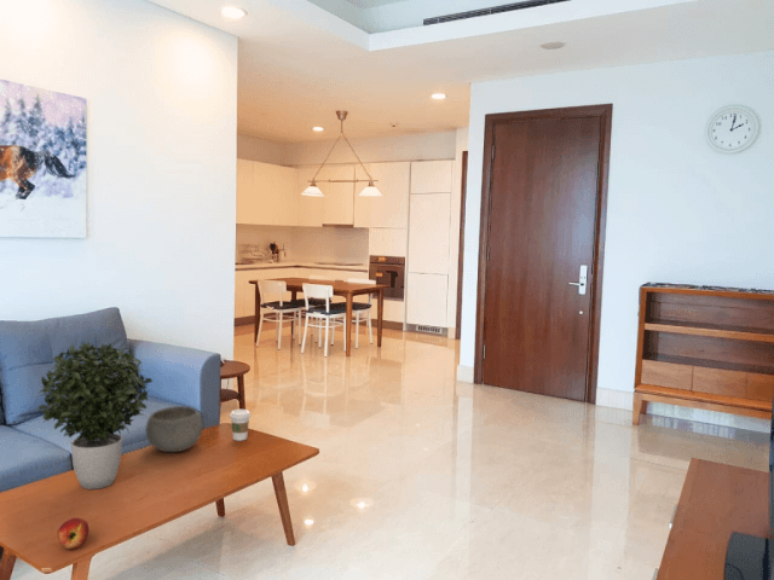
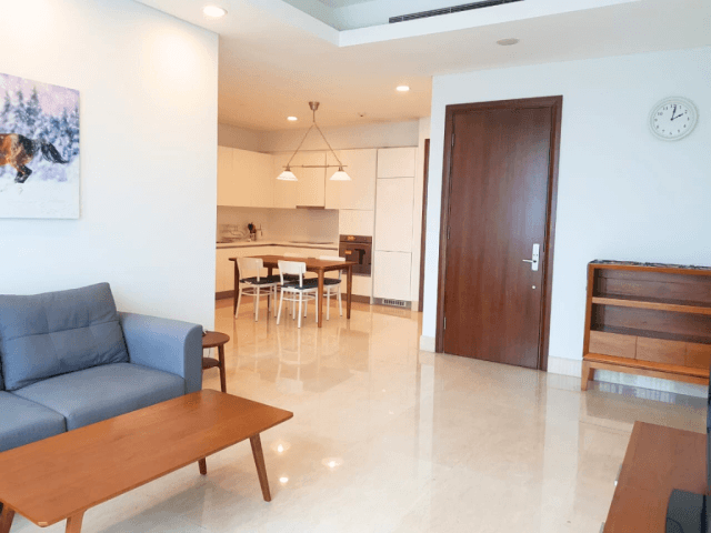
- apple (73, 532)
- potted plant (96, 413)
- coffee cup (239, 424)
- bowl (174, 429)
